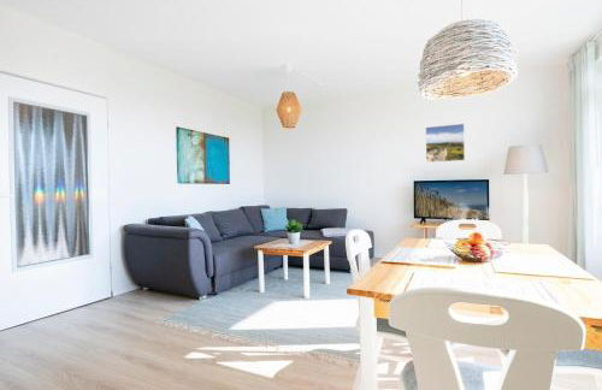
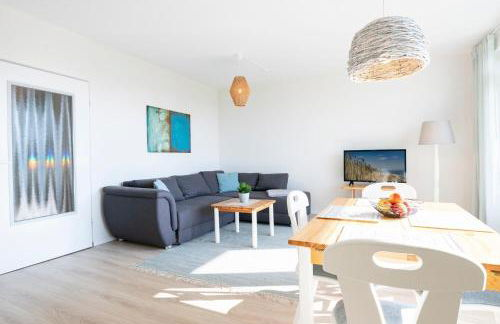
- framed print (444, 143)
